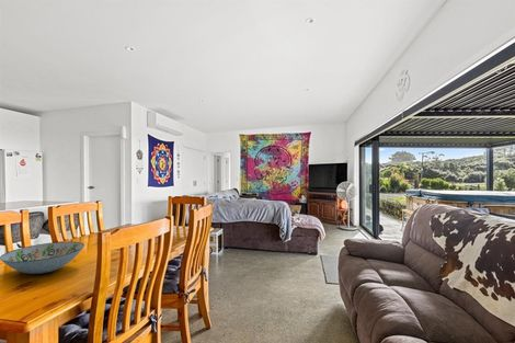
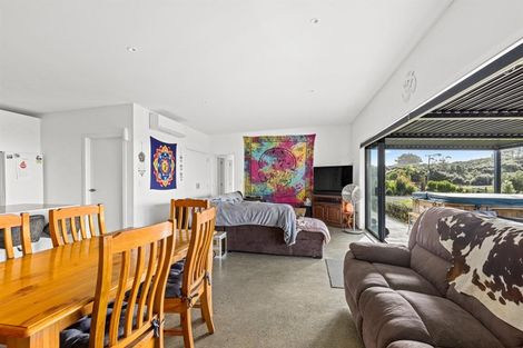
- decorative bowl (45, 260)
